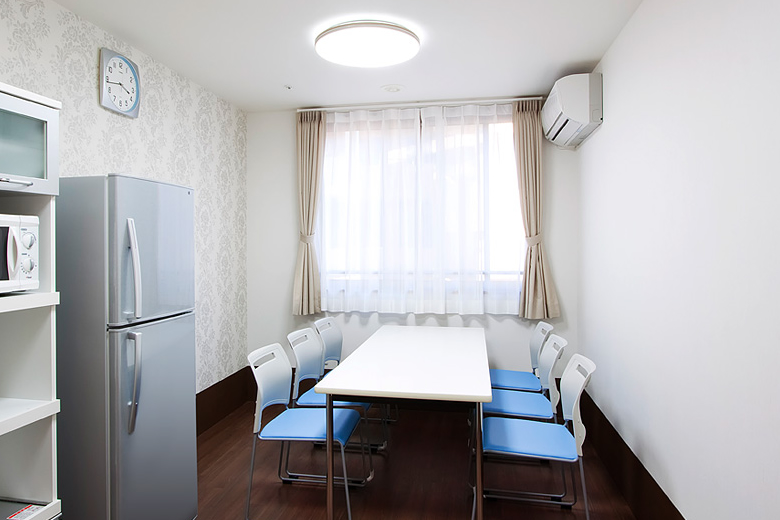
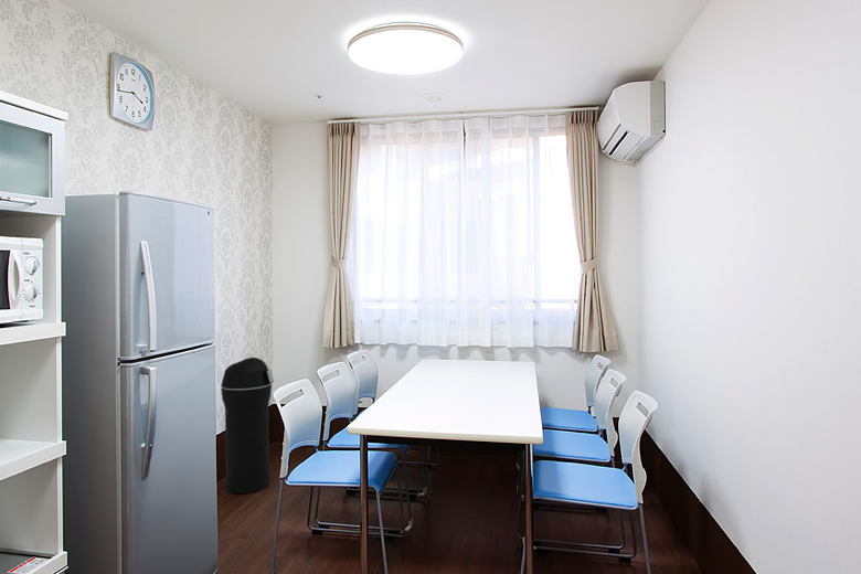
+ trash can (248, 421)
